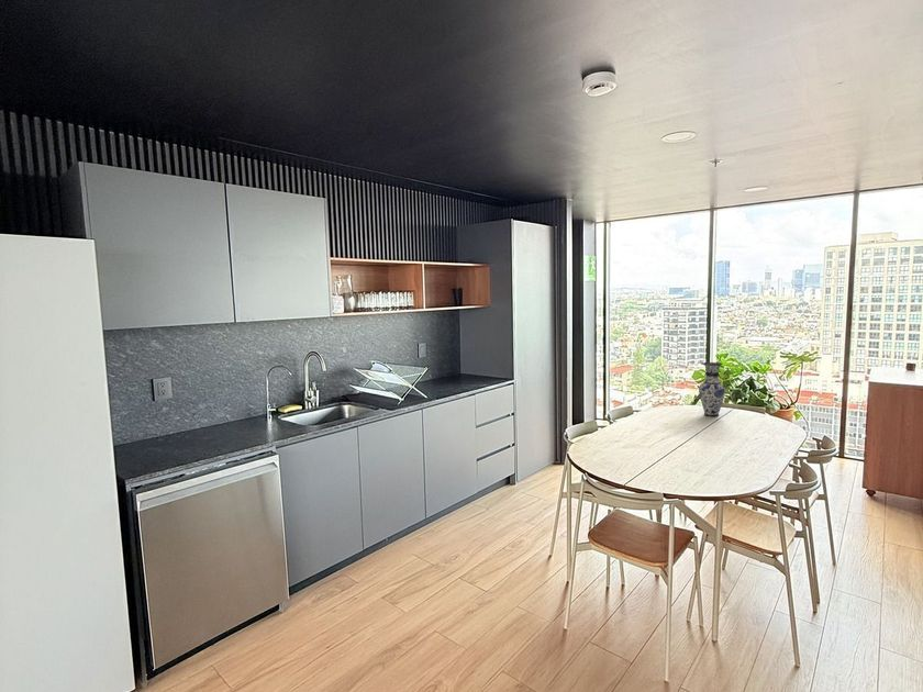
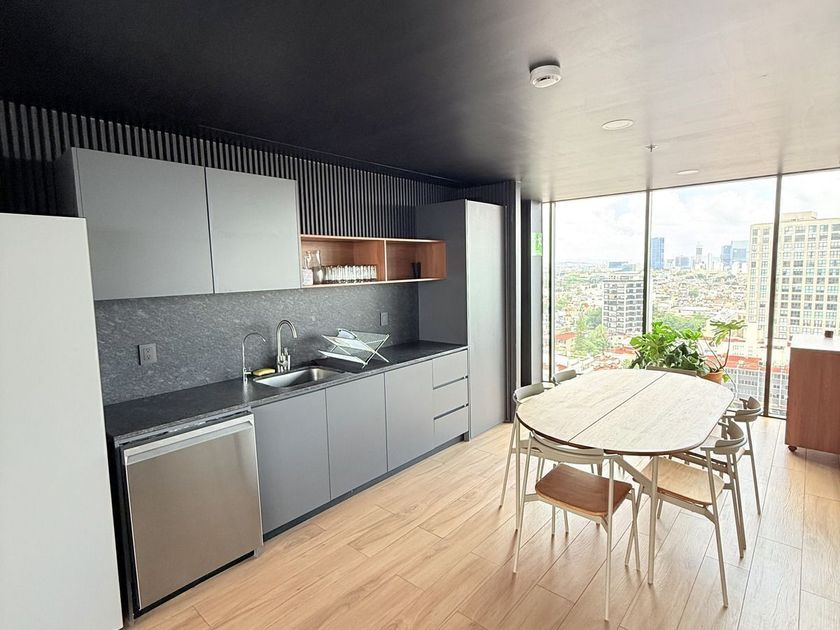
- vase (711, 389)
